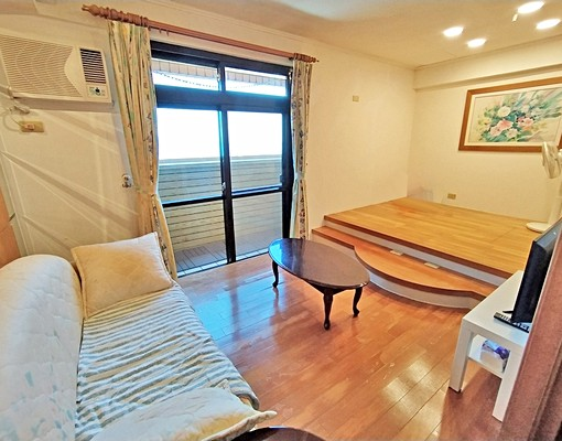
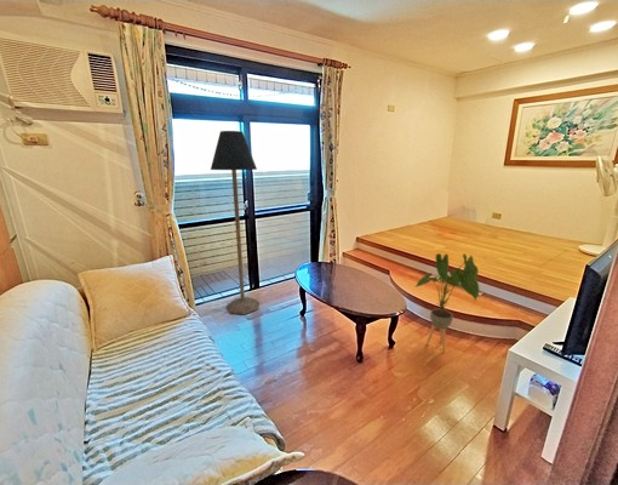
+ floor lamp (238, 226)
+ house plant (447, 302)
